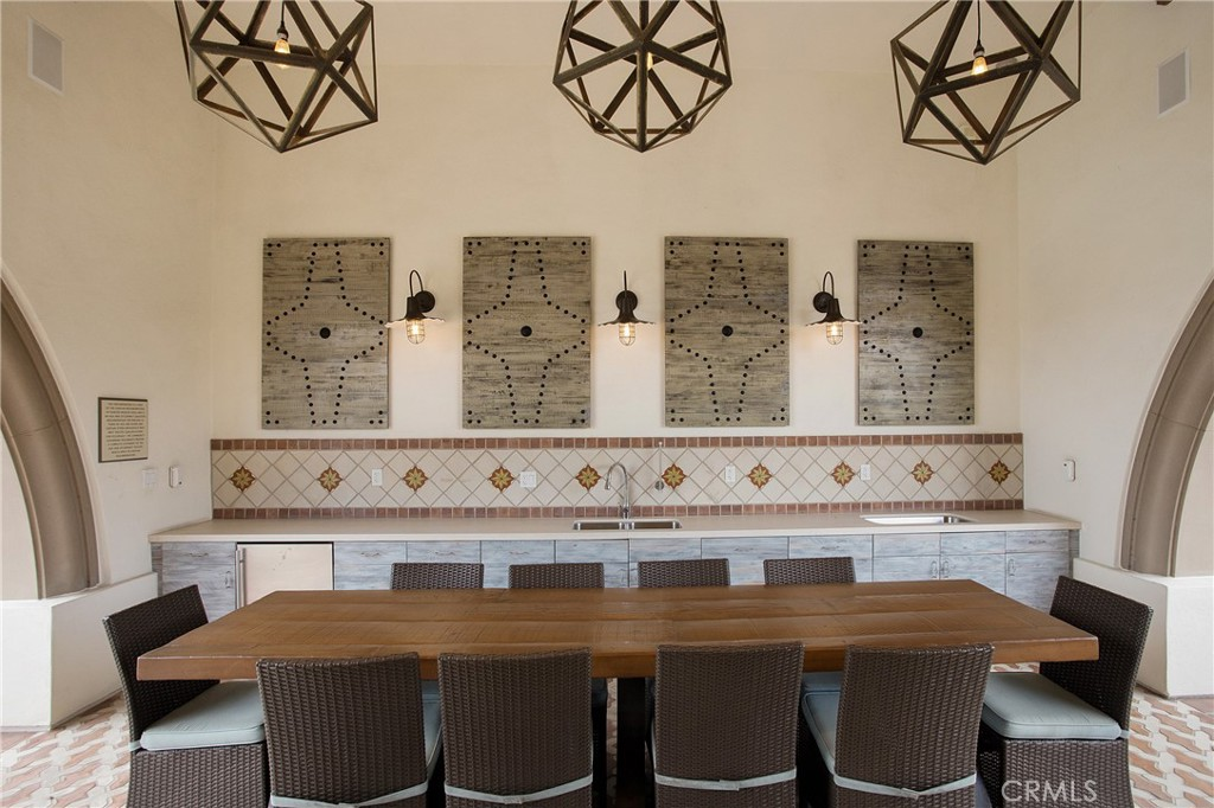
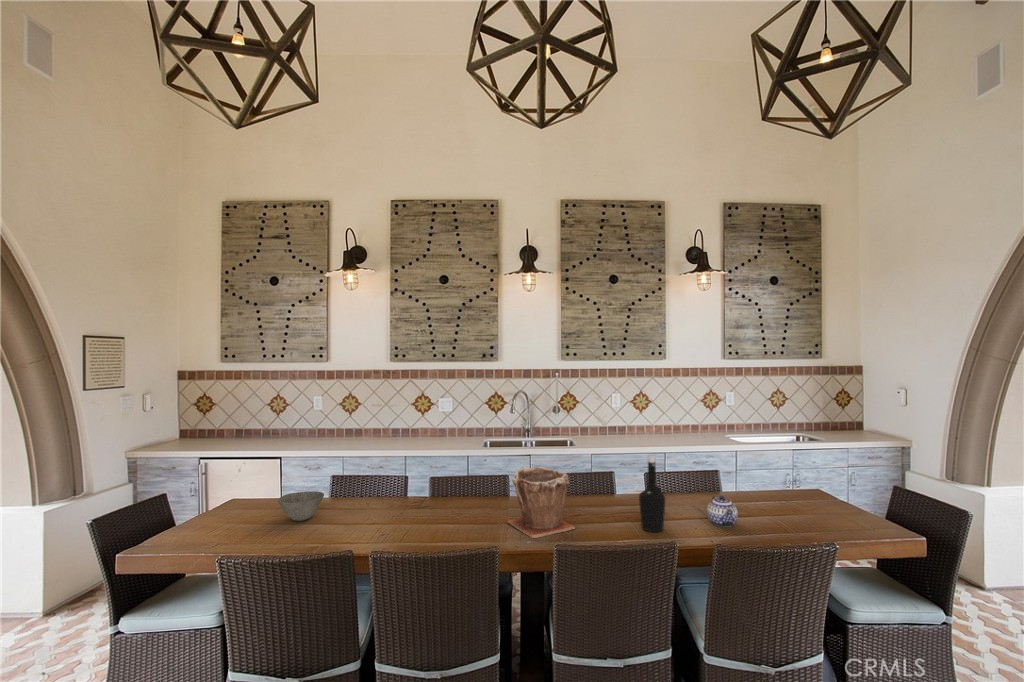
+ bowl (301, 507)
+ bottle (652, 492)
+ plant pot (540, 498)
+ teapot (722, 510)
